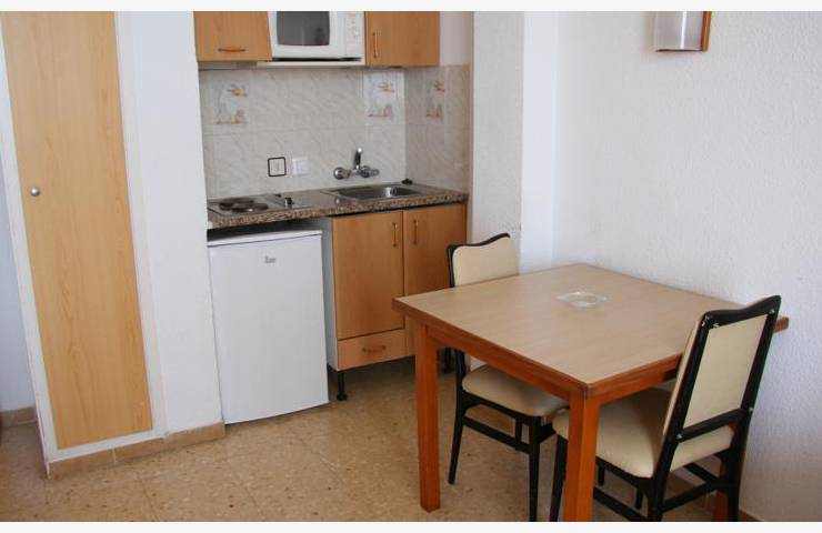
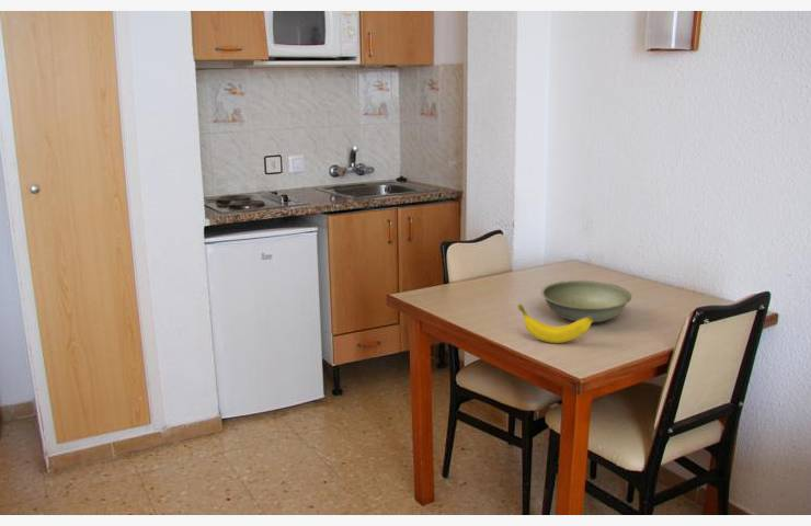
+ bowl (585, 304)
+ banana (555, 327)
